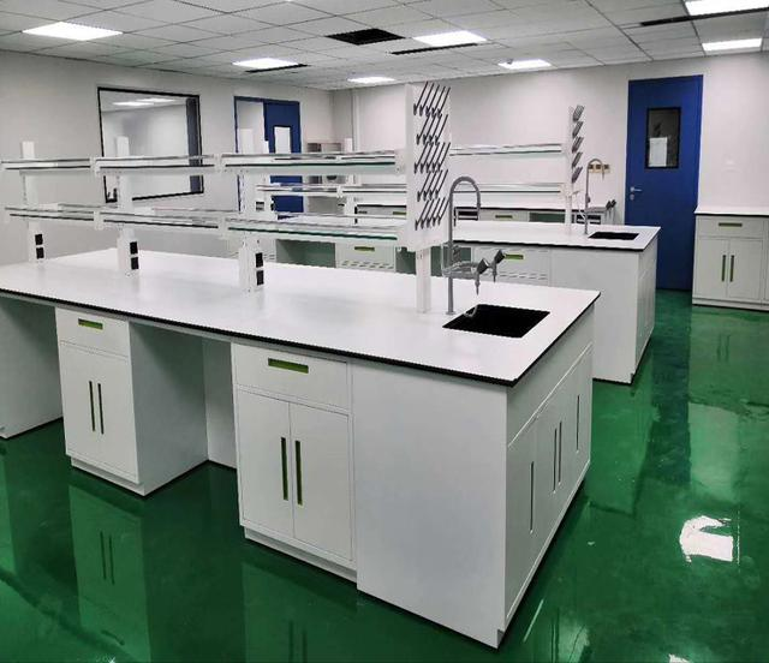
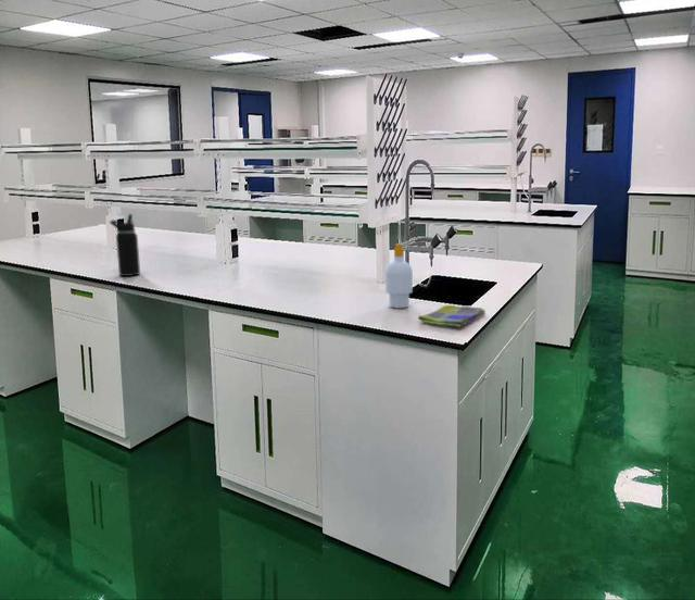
+ water bottle (125, 245)
+ dish towel (452, 314)
+ soap bottle (399, 275)
